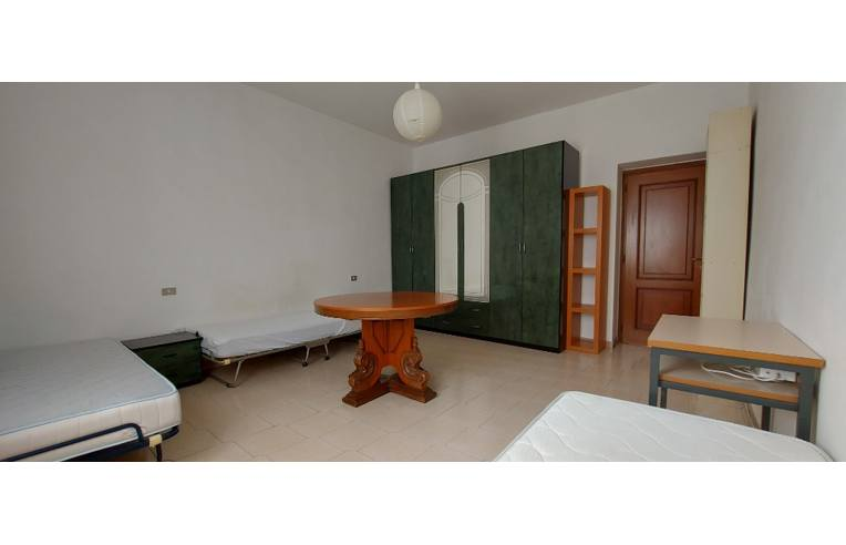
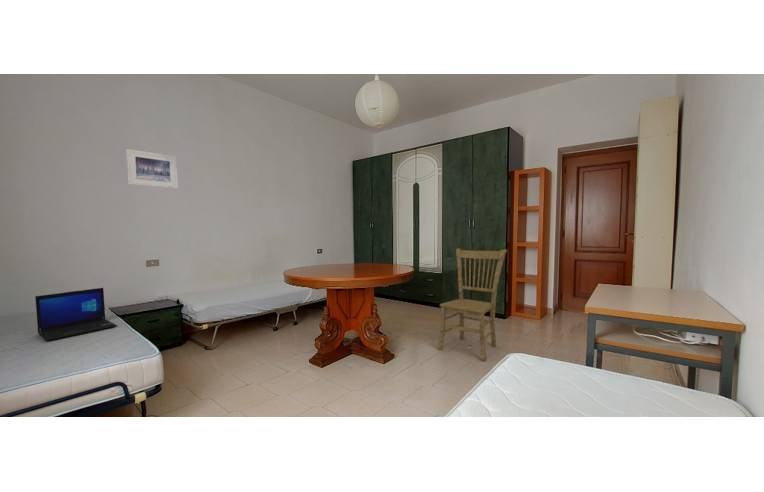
+ laptop (77, 312)
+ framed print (153, 169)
+ dining chair (470, 300)
